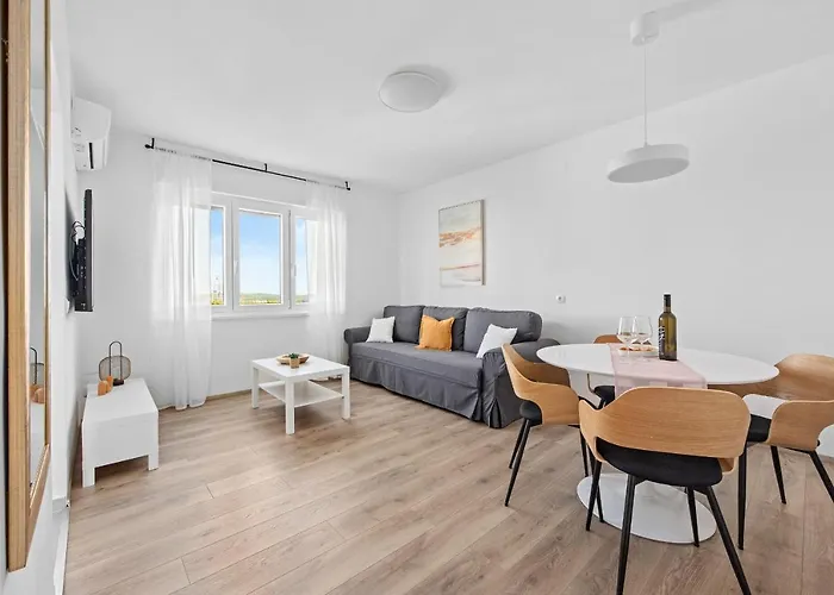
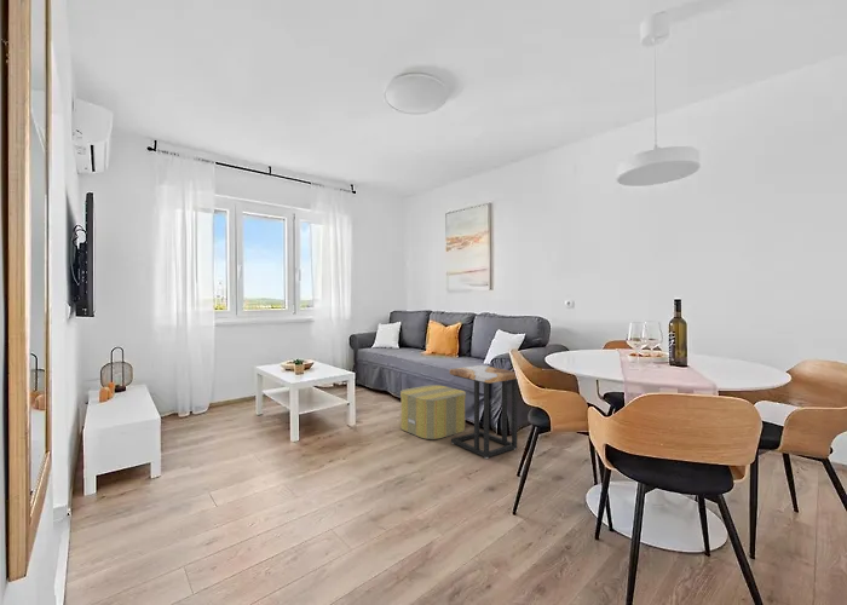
+ side table (484, 408)
+ storage box (432, 409)
